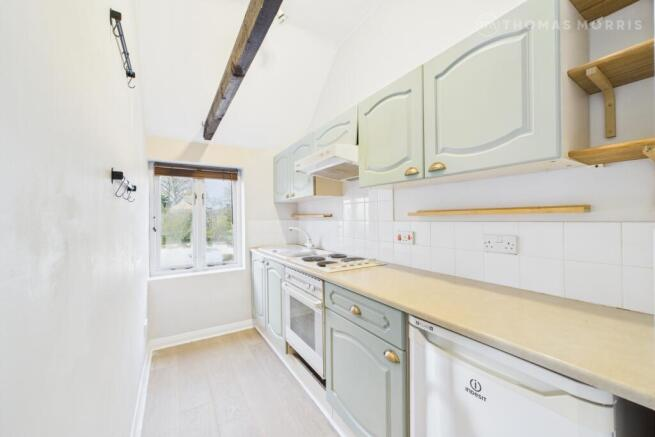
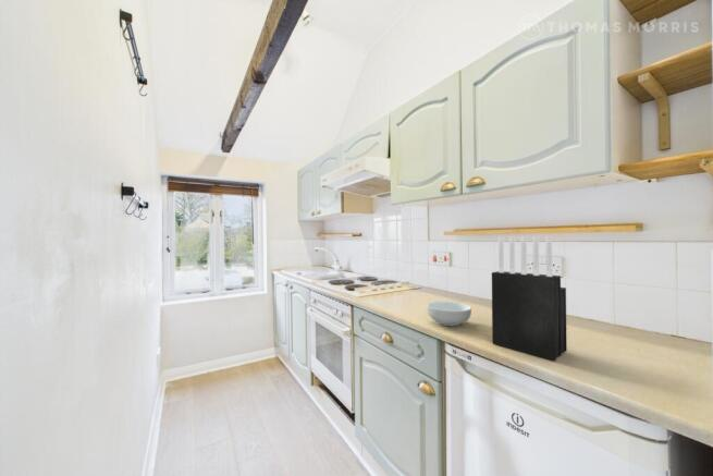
+ cereal bowl (448, 314)
+ knife block (528, 291)
